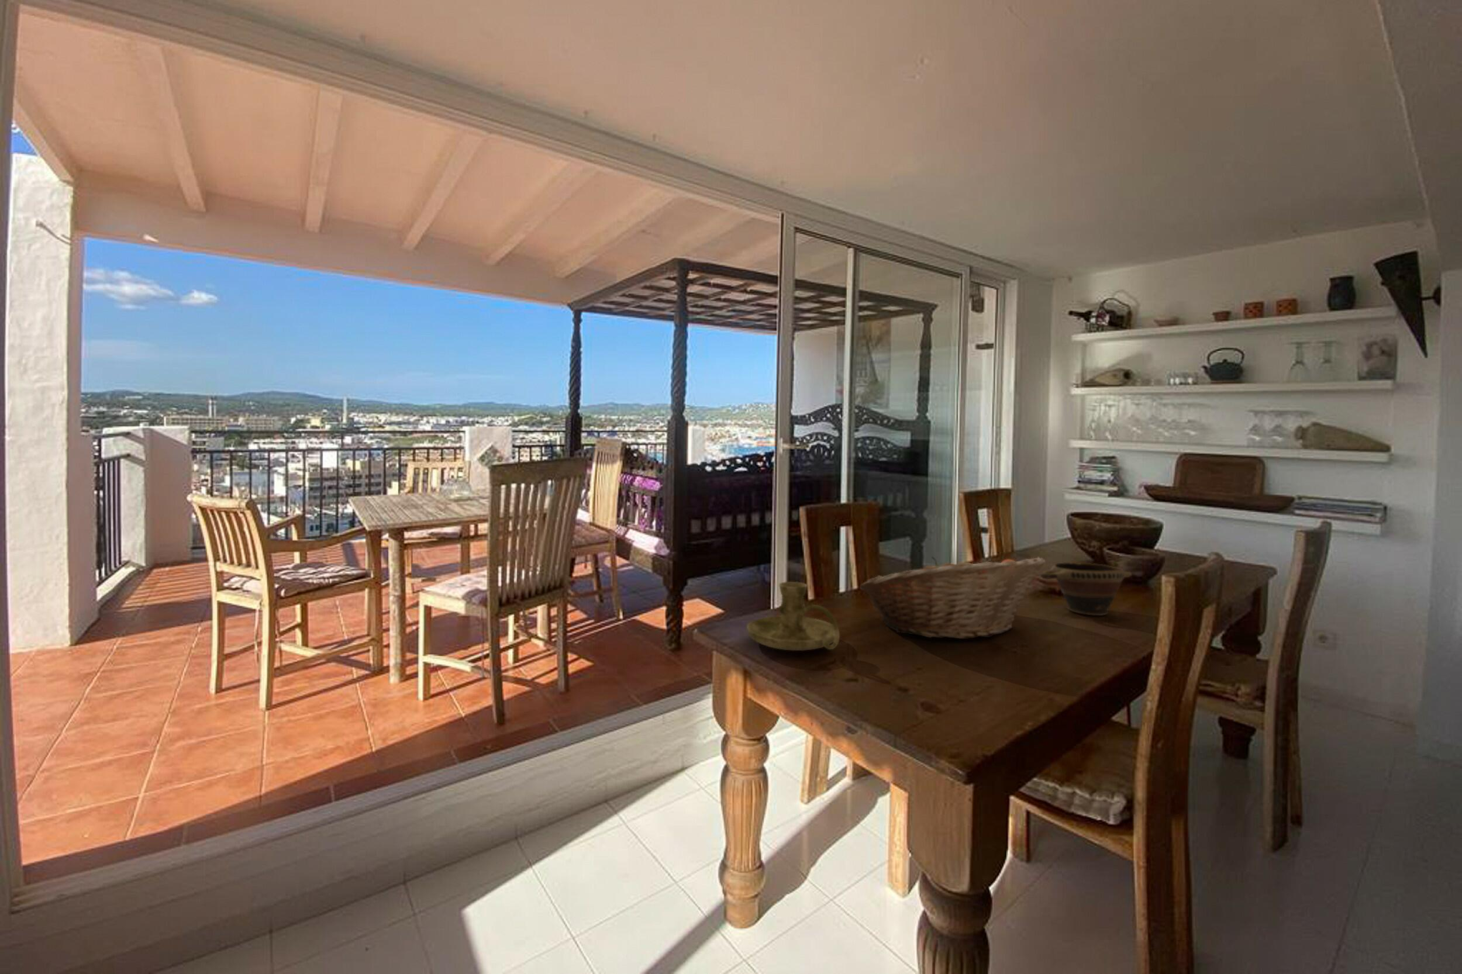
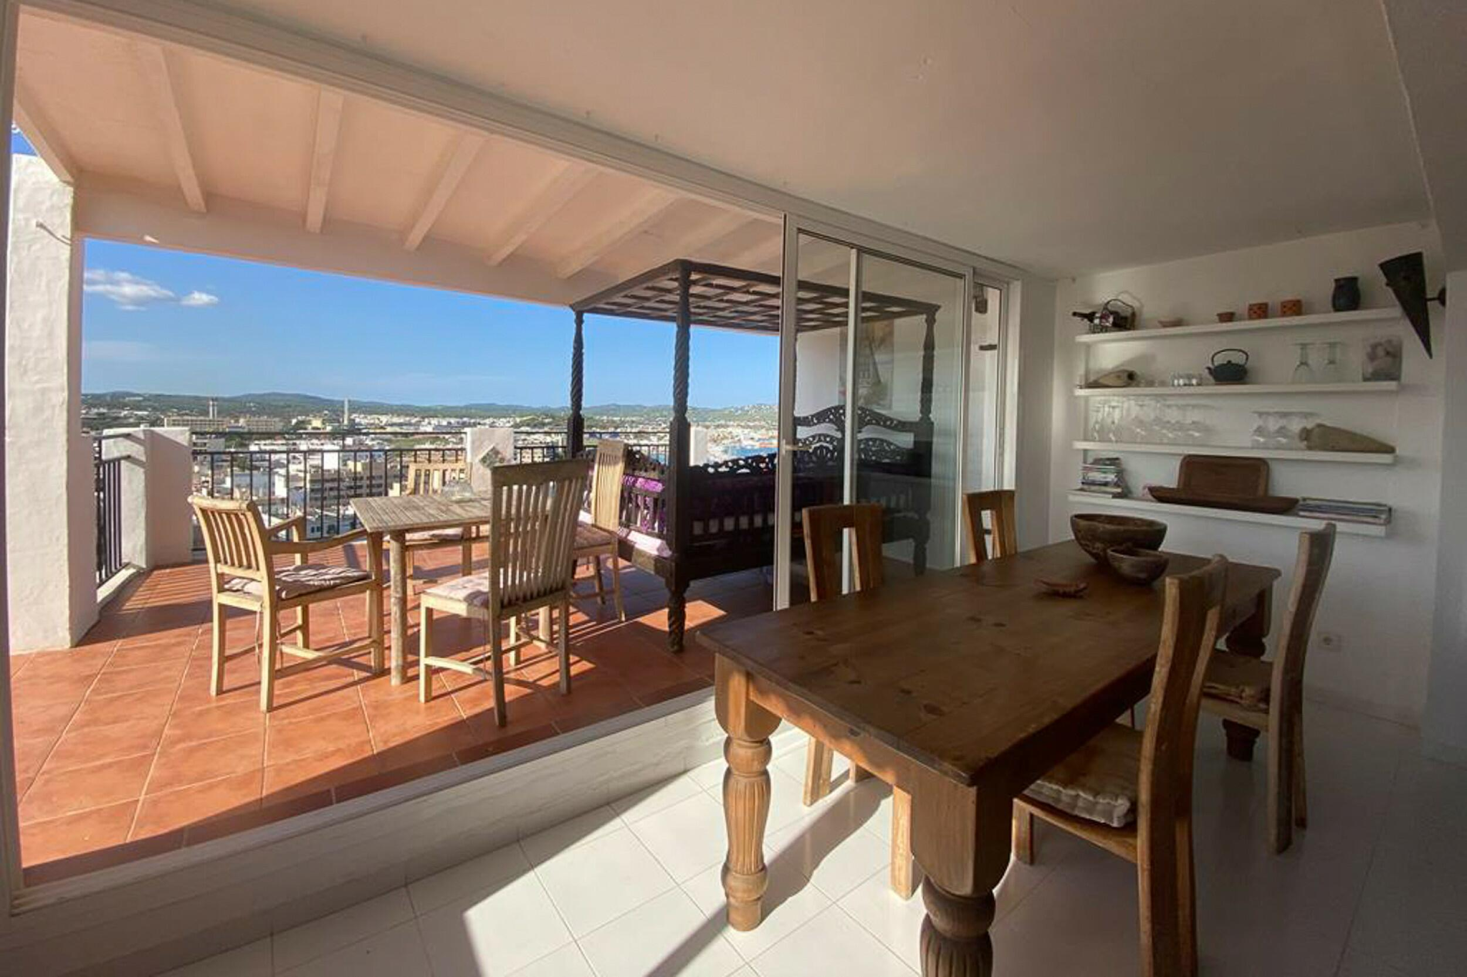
- bowl (1086, 588)
- fruit basket (951, 588)
- candle holder (799, 616)
